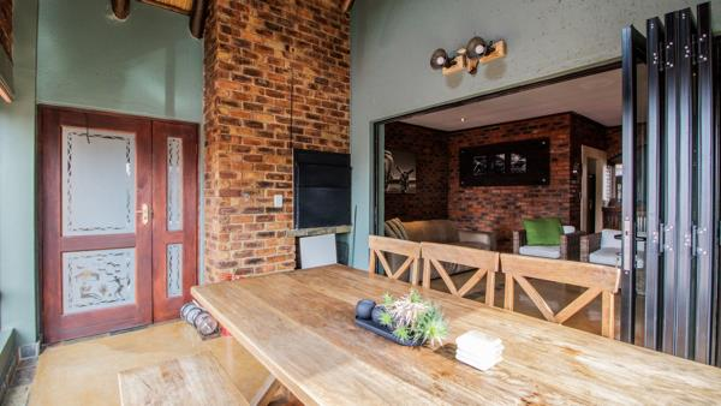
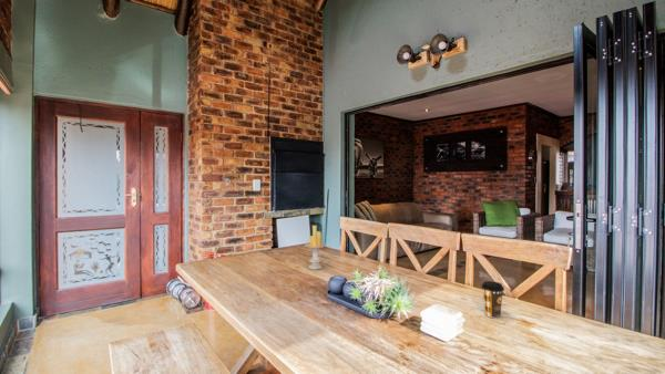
+ candle (315, 246)
+ coffee cup (492, 299)
